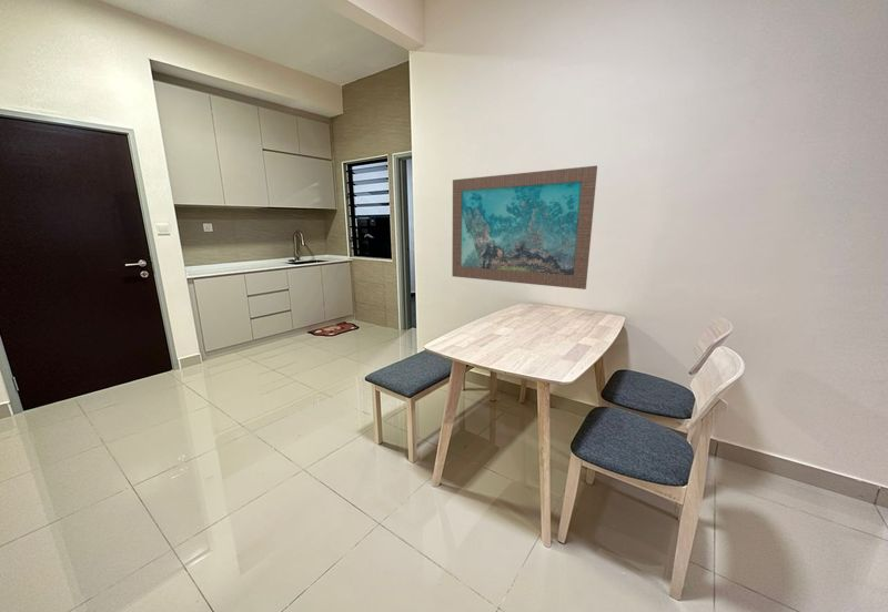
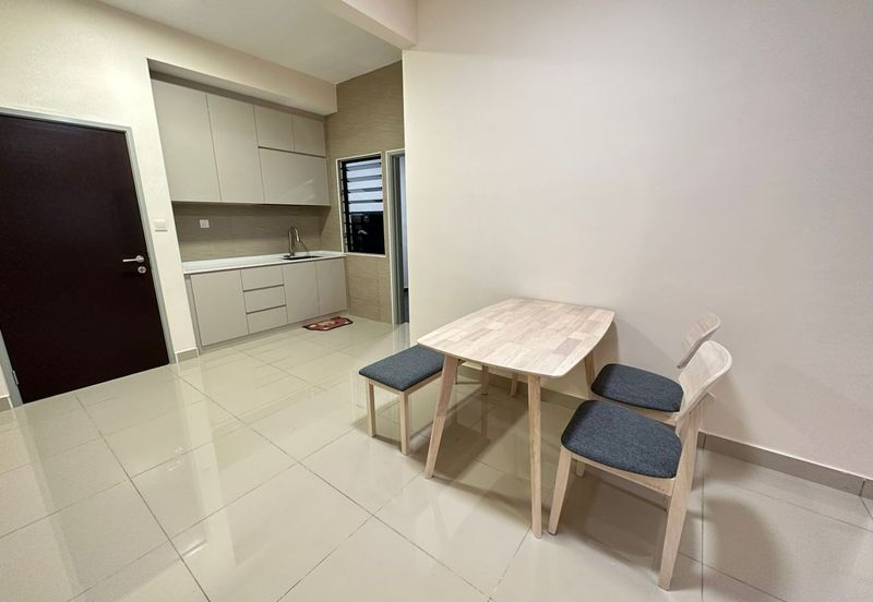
- wall art (513, 230)
